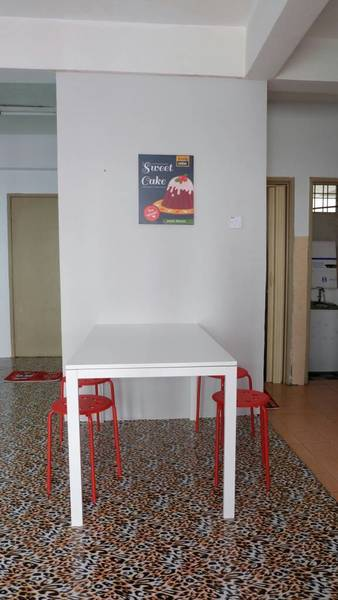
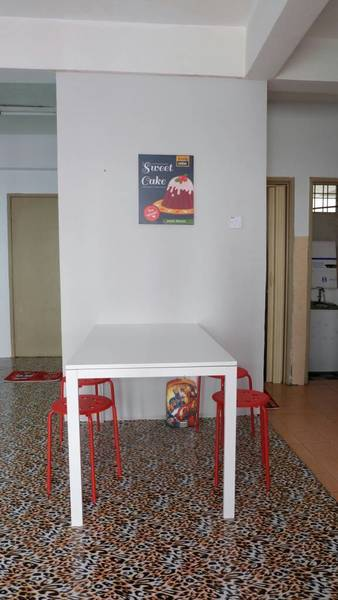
+ backpack (181, 399)
